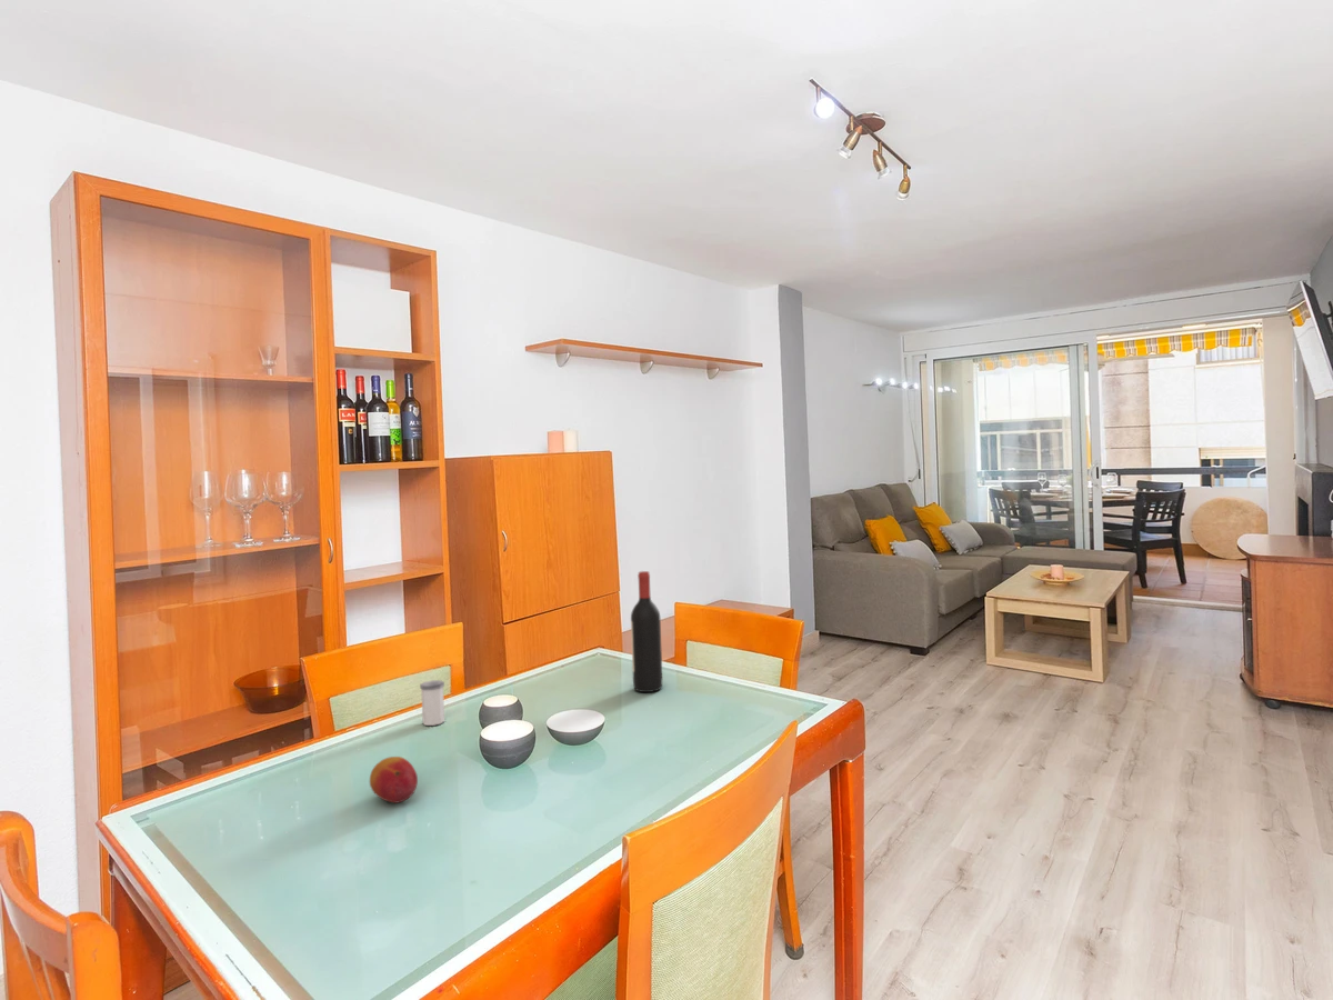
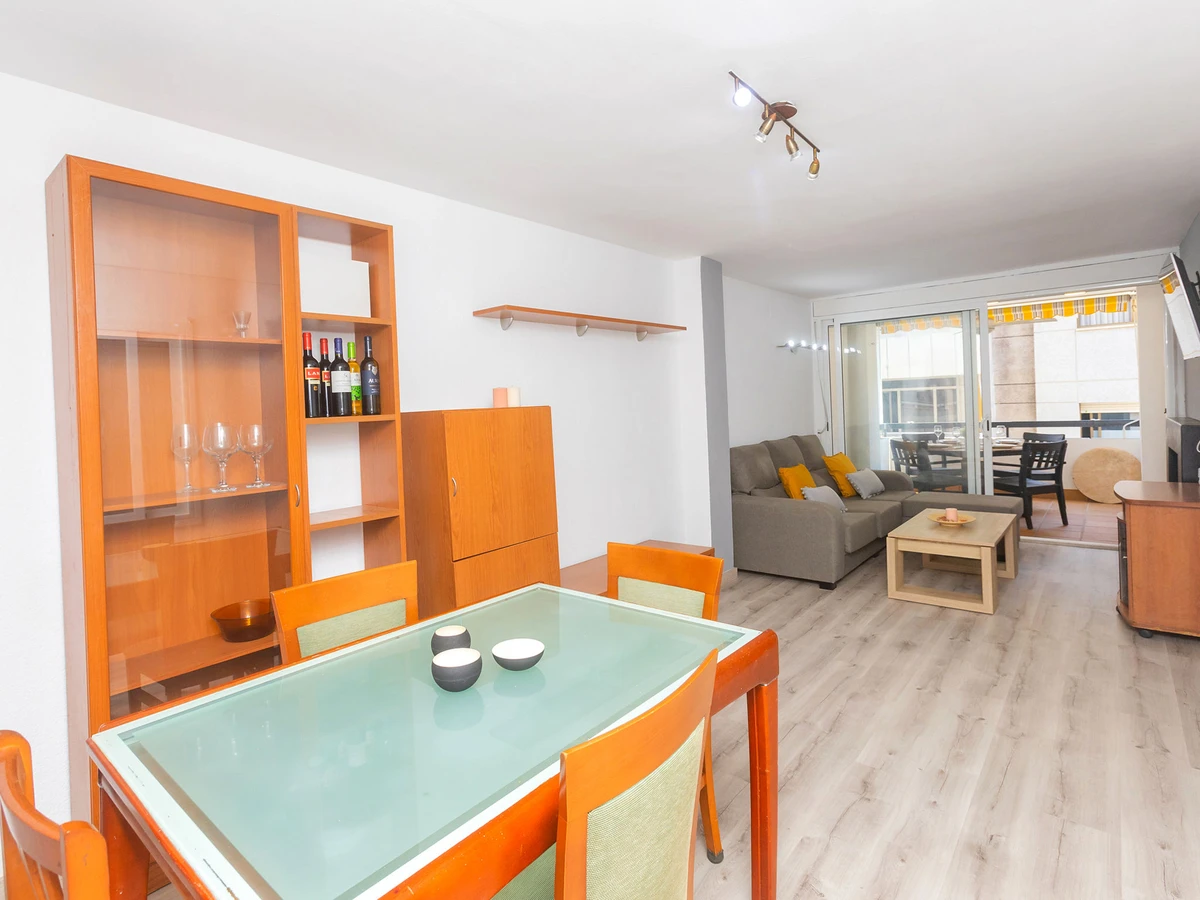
- wine bottle (645, 630)
- fruit (391, 779)
- salt shaker (432, 702)
